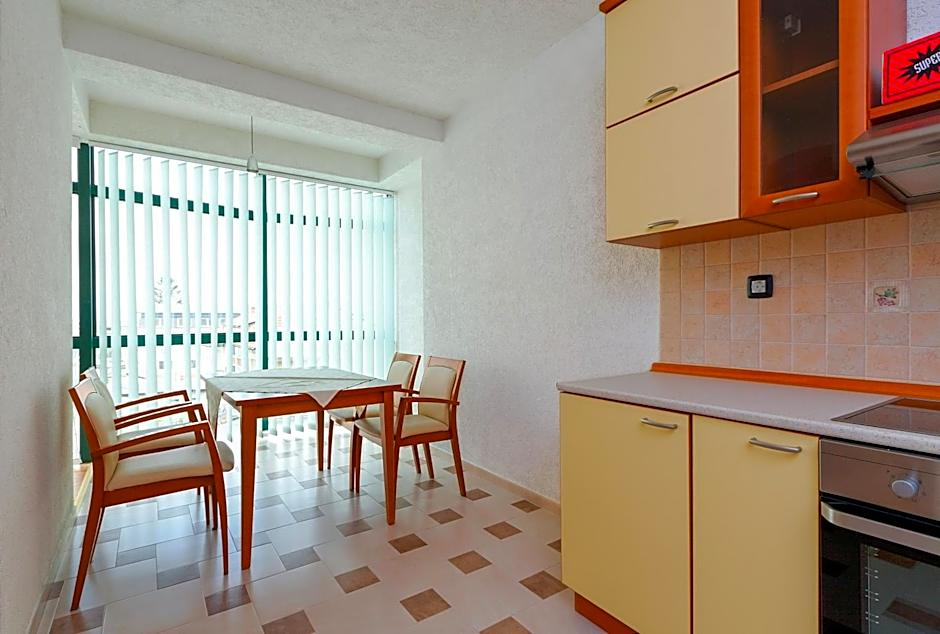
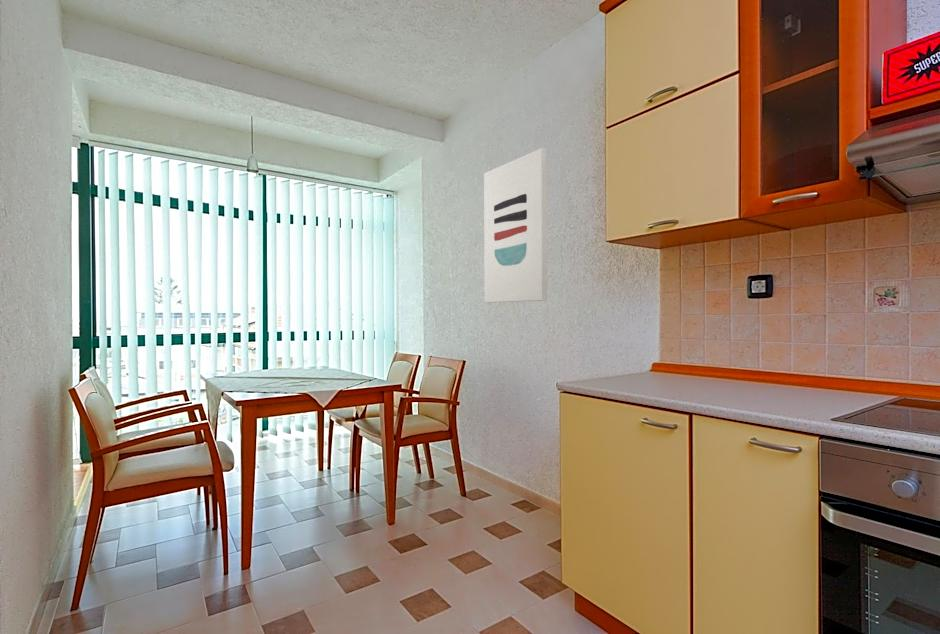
+ wall art (512, 231)
